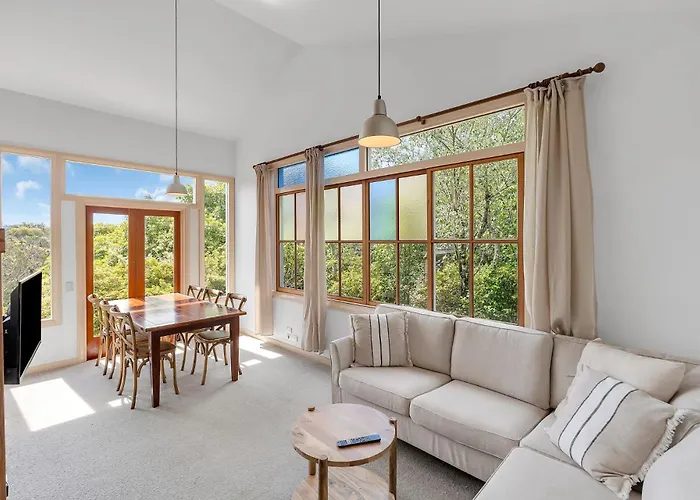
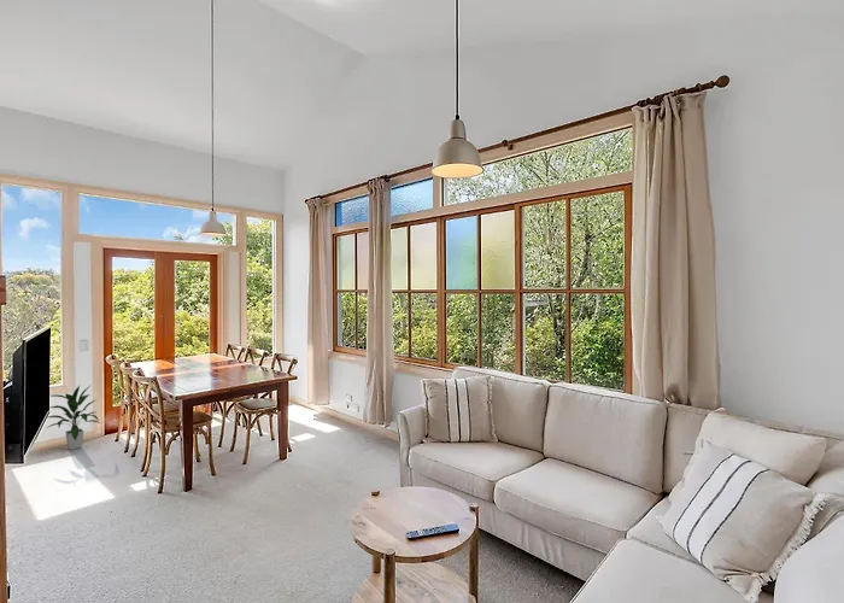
+ indoor plant (72, 416)
